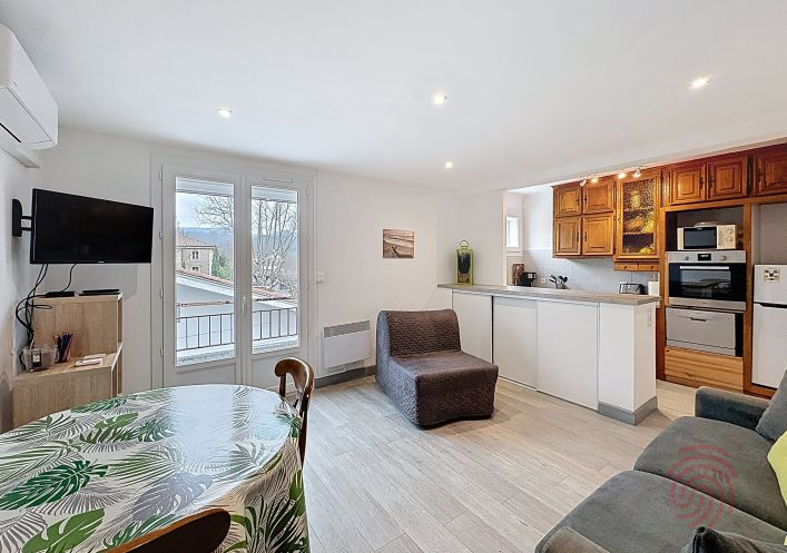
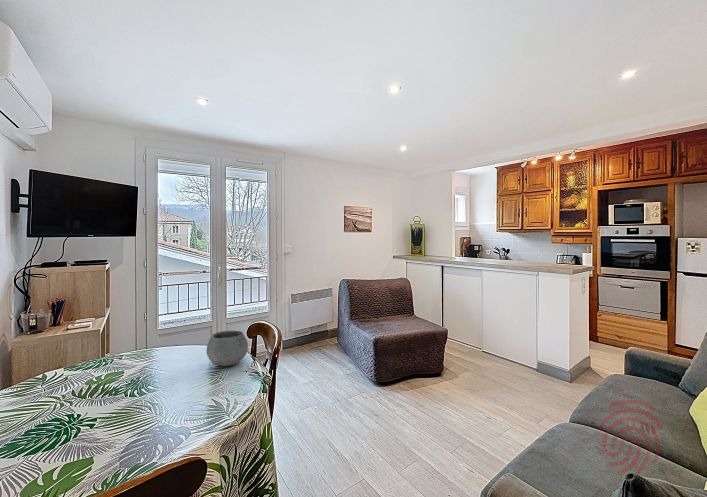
+ bowl (227, 348)
